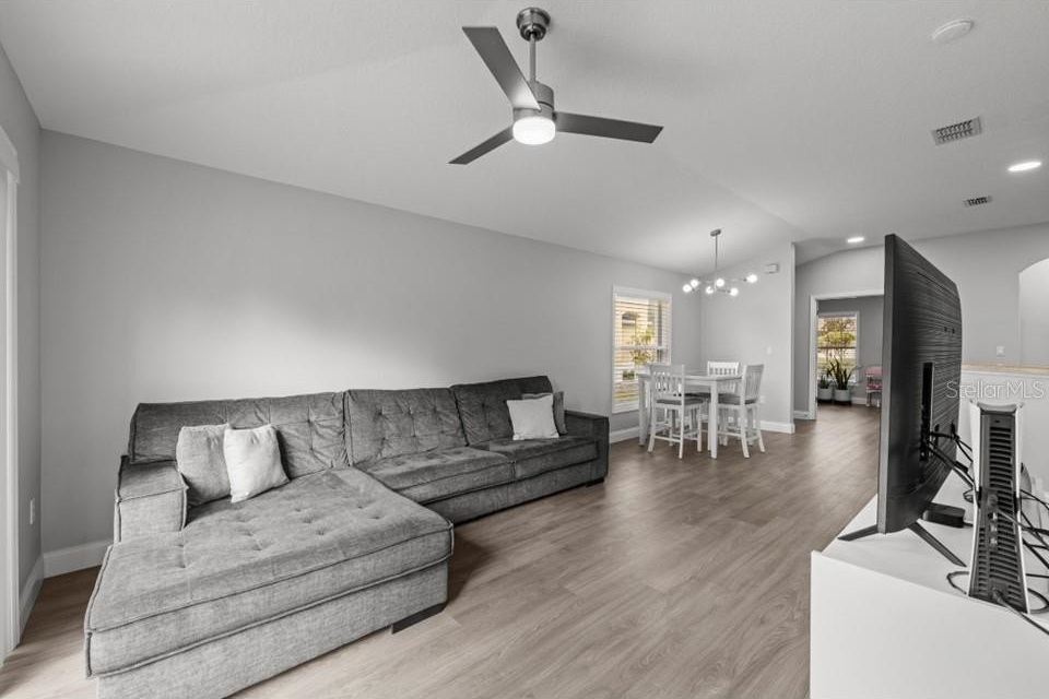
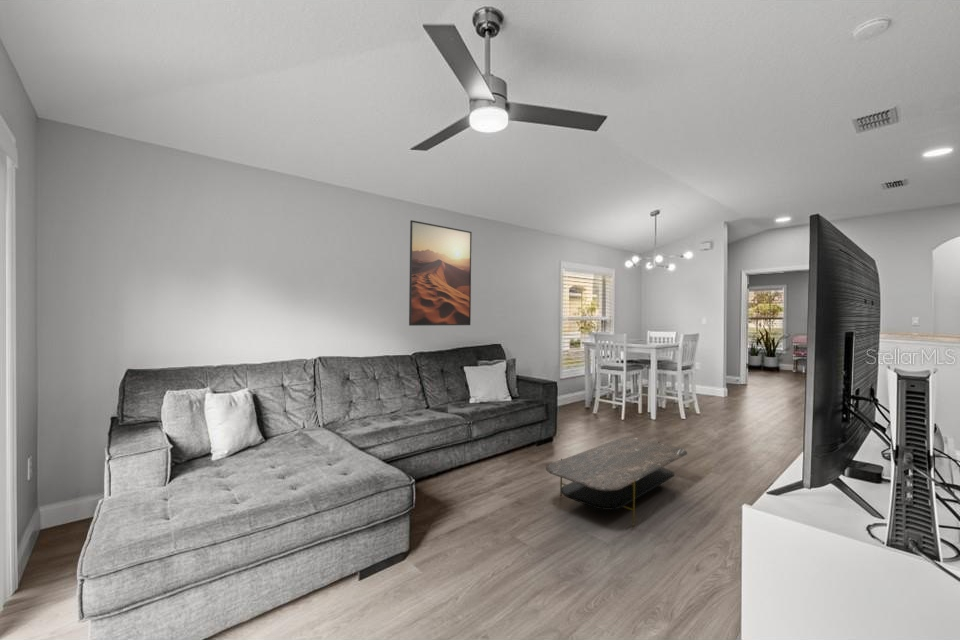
+ coffee table (620, 476)
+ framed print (442, 275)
